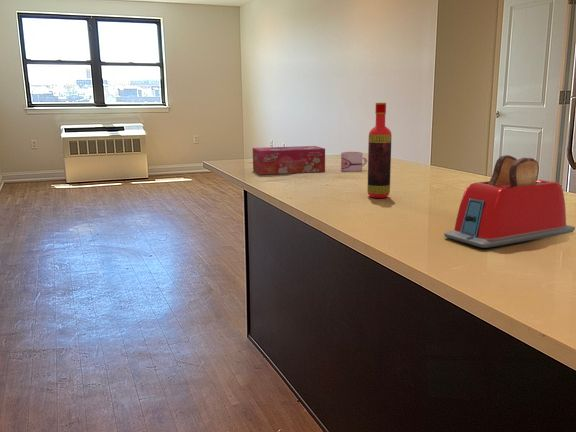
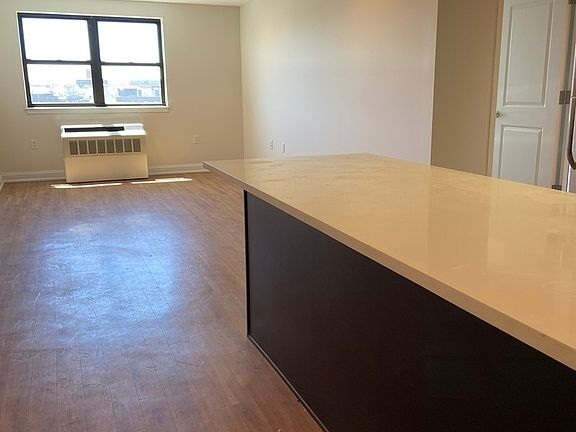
- bottle (379, 150)
- toaster (513, 196)
- mug (354, 161)
- tissue box (288, 159)
